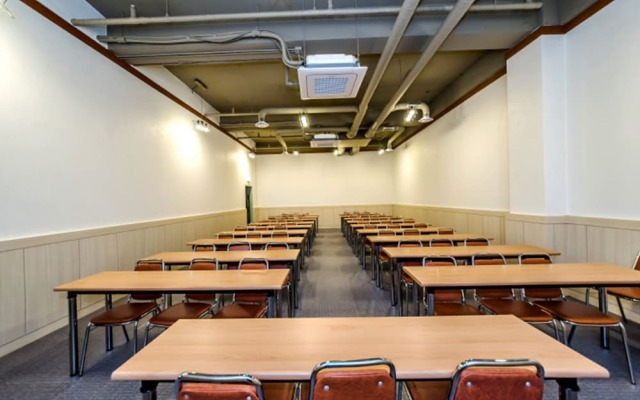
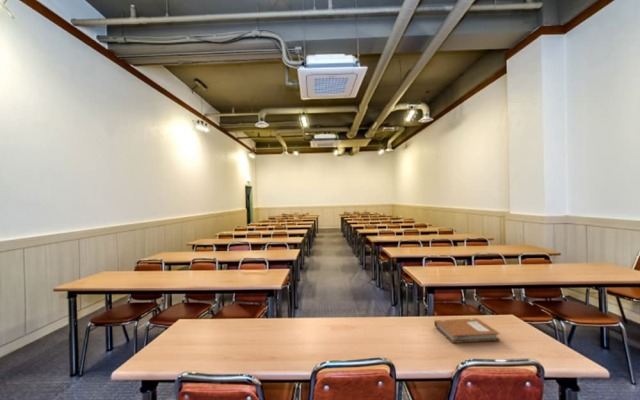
+ notebook (466, 329)
